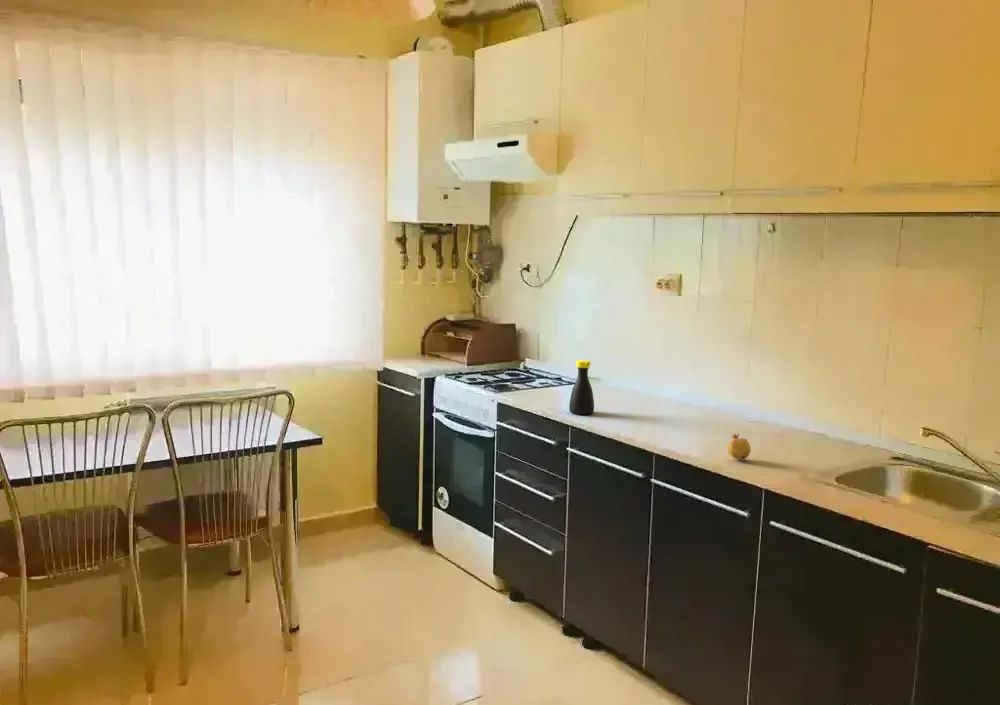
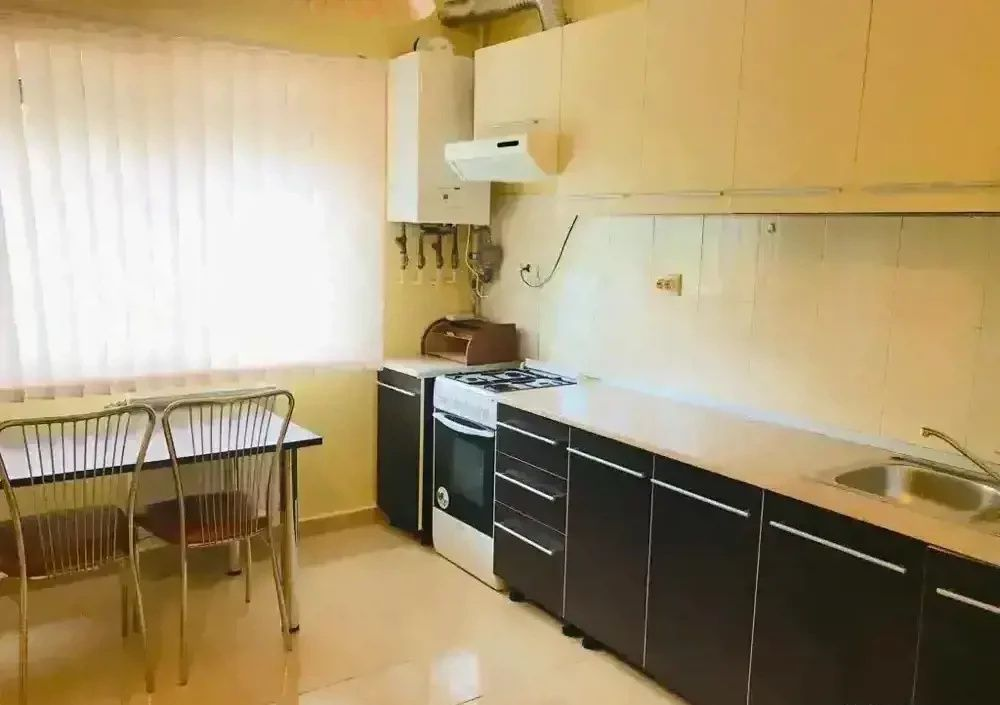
- fruit (739, 446)
- bottle (582, 386)
